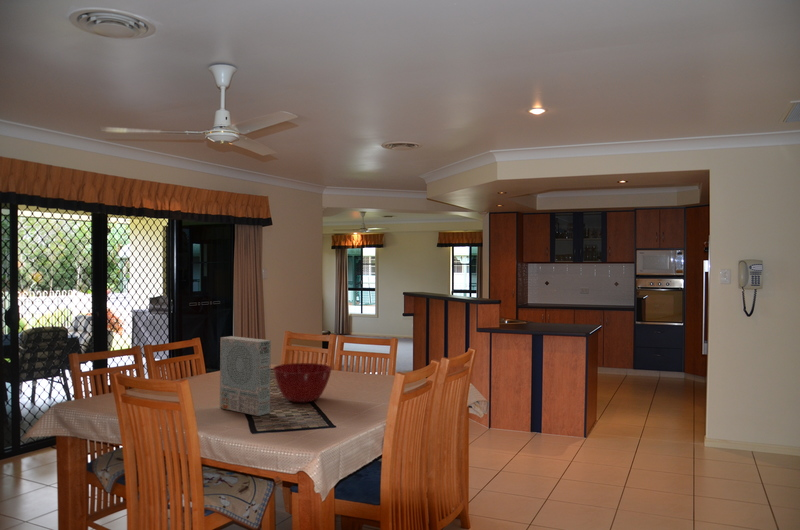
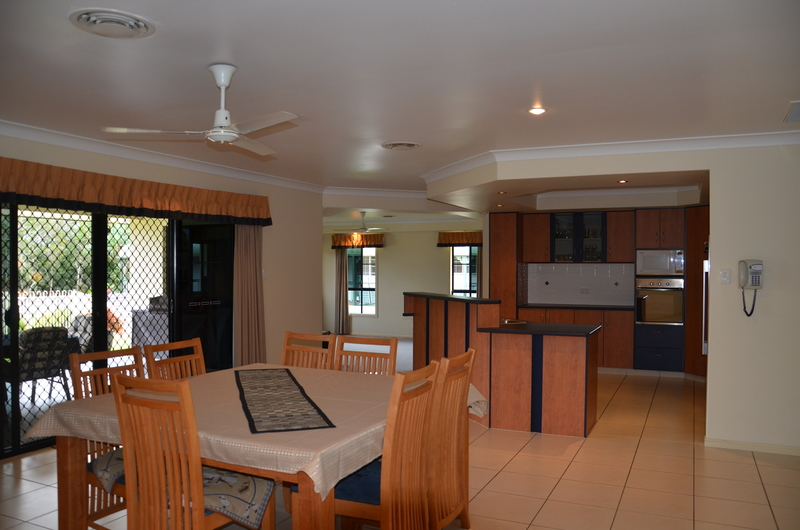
- mixing bowl (302, 383)
- cereal box (244, 374)
